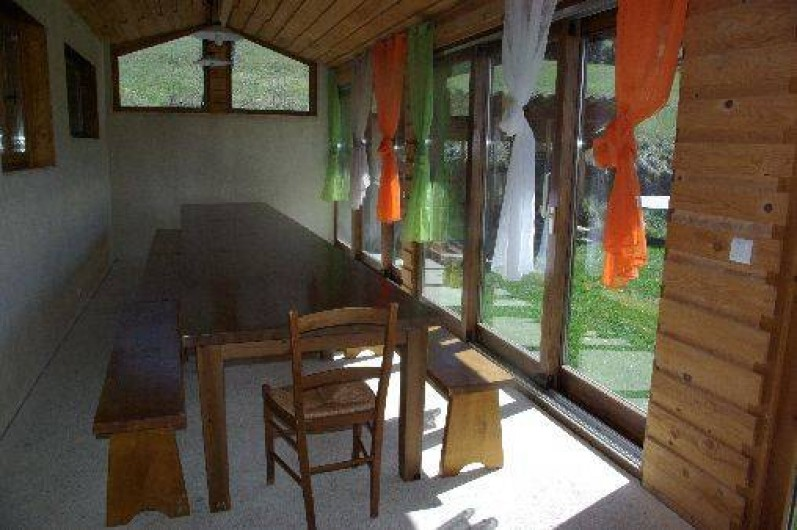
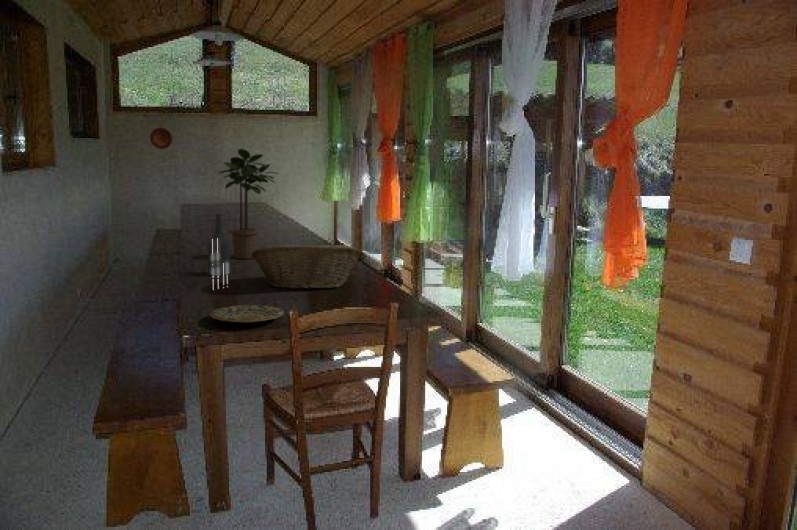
+ decorative plate (161, 138)
+ potted plant (247, 204)
+ bottle (219, 244)
+ candle (223, 263)
+ fruit basket (306, 262)
+ plate (247, 316)
